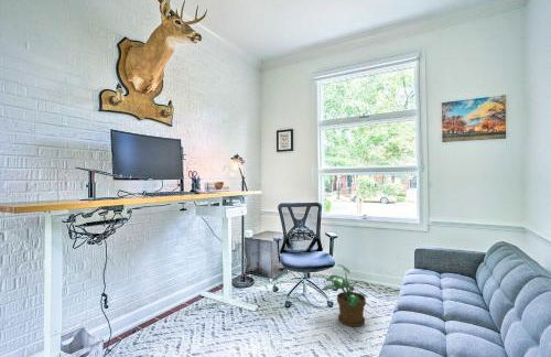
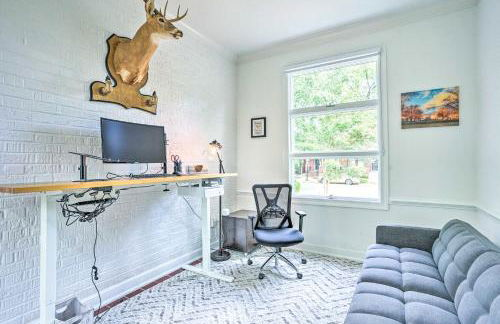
- potted plant (343, 294)
